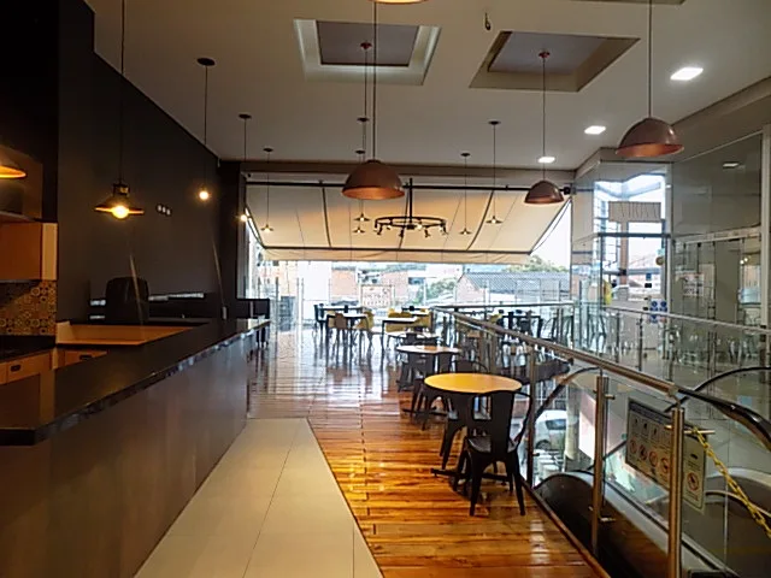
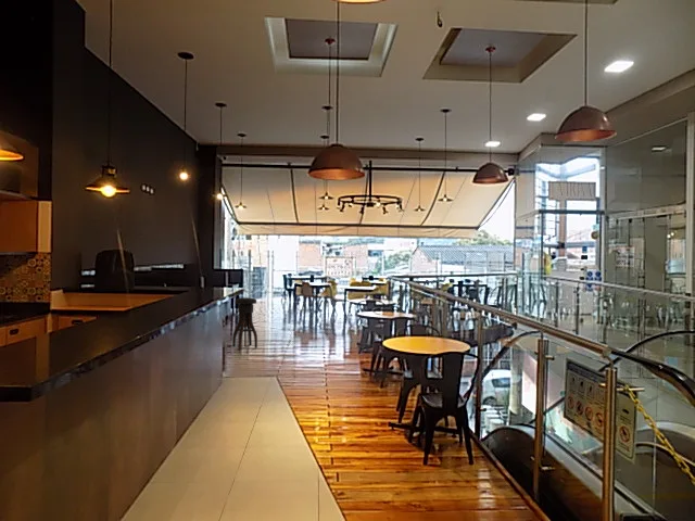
+ stool (244, 321)
